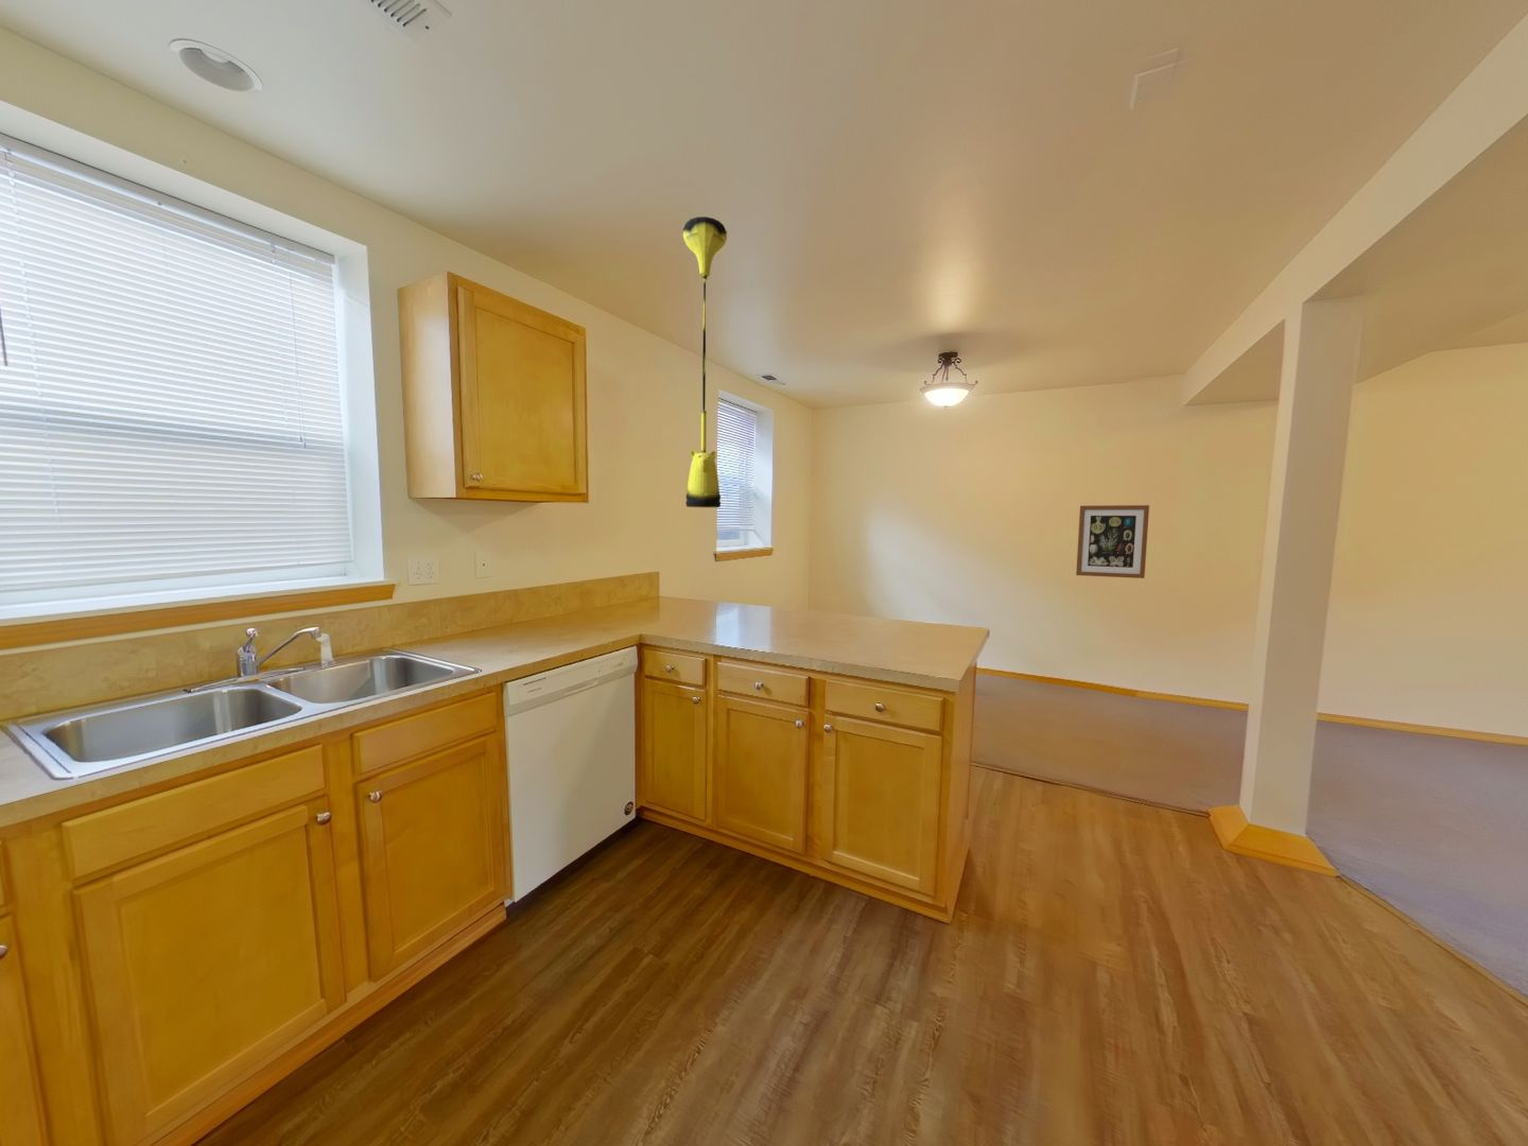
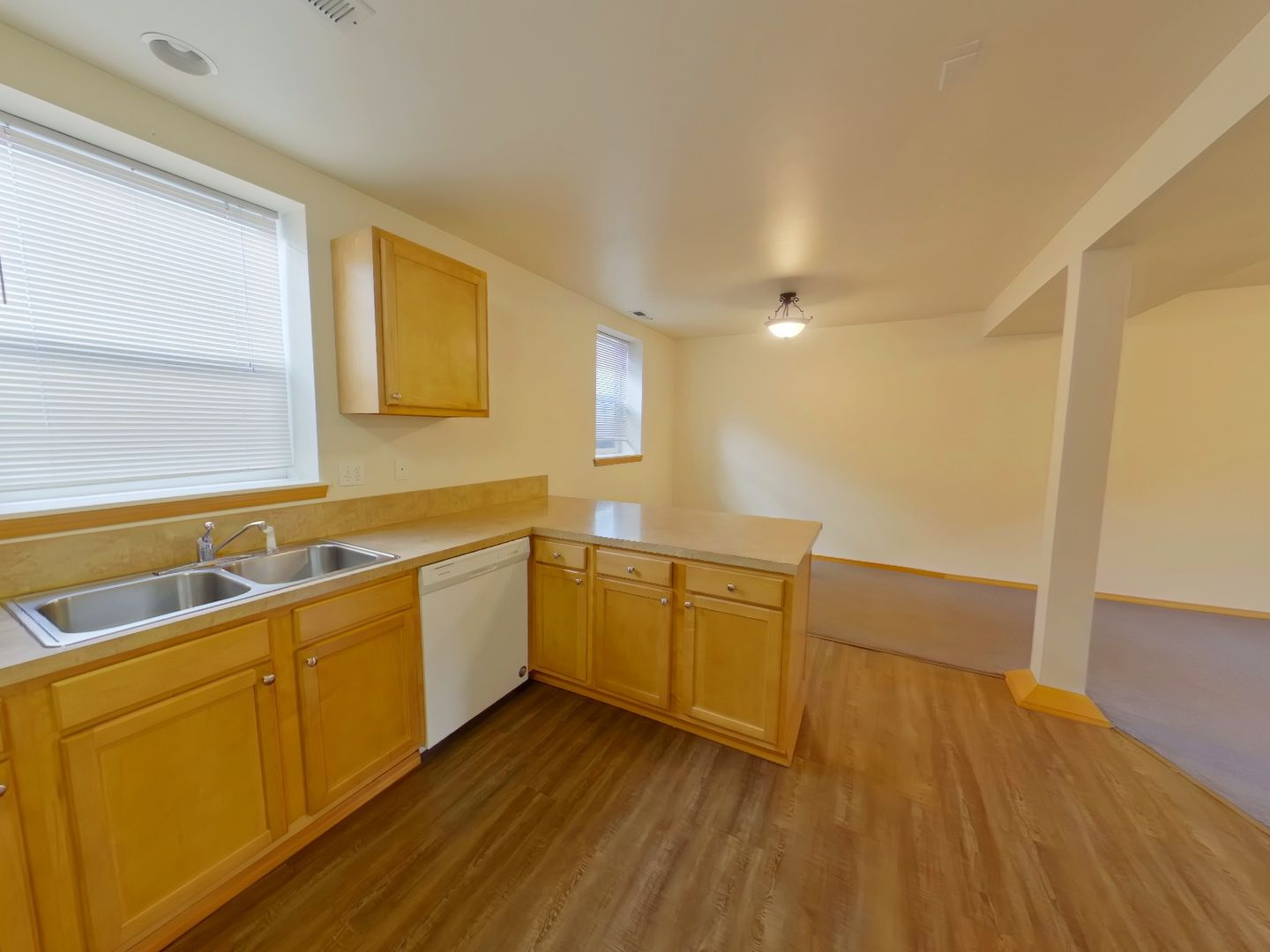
- wall art (1111, 542)
- pendant light (704, 370)
